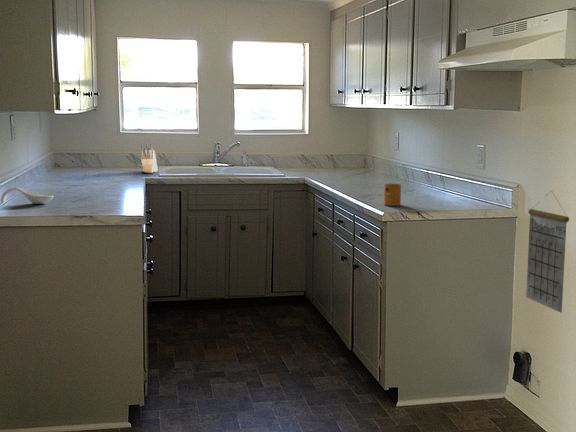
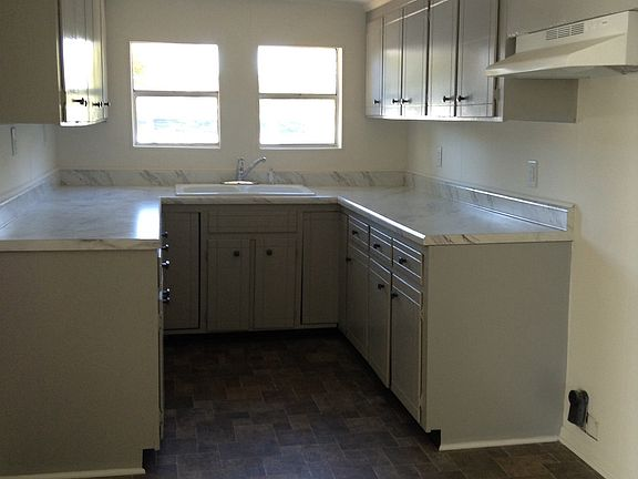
- knife block (149, 157)
- calendar (546, 248)
- spoon rest (27, 195)
- mug (393, 194)
